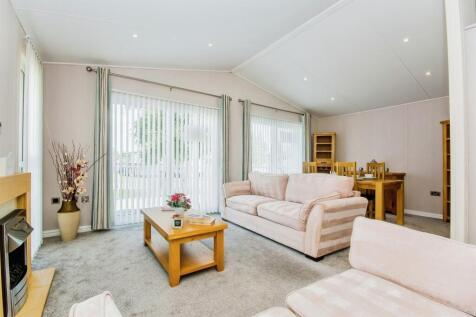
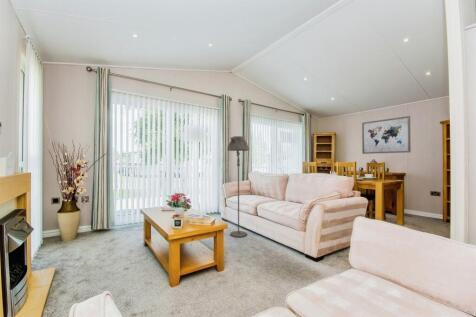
+ floor lamp (238, 185)
+ wall art (384, 136)
